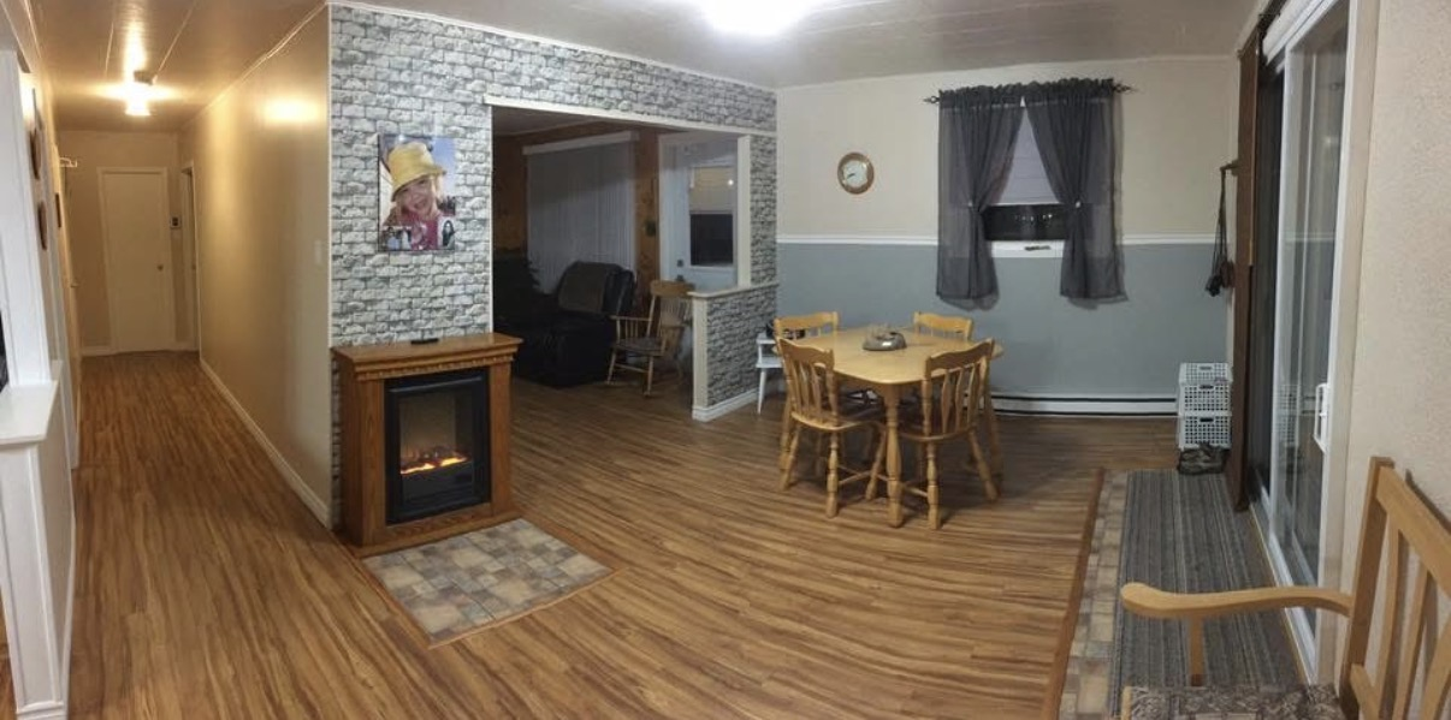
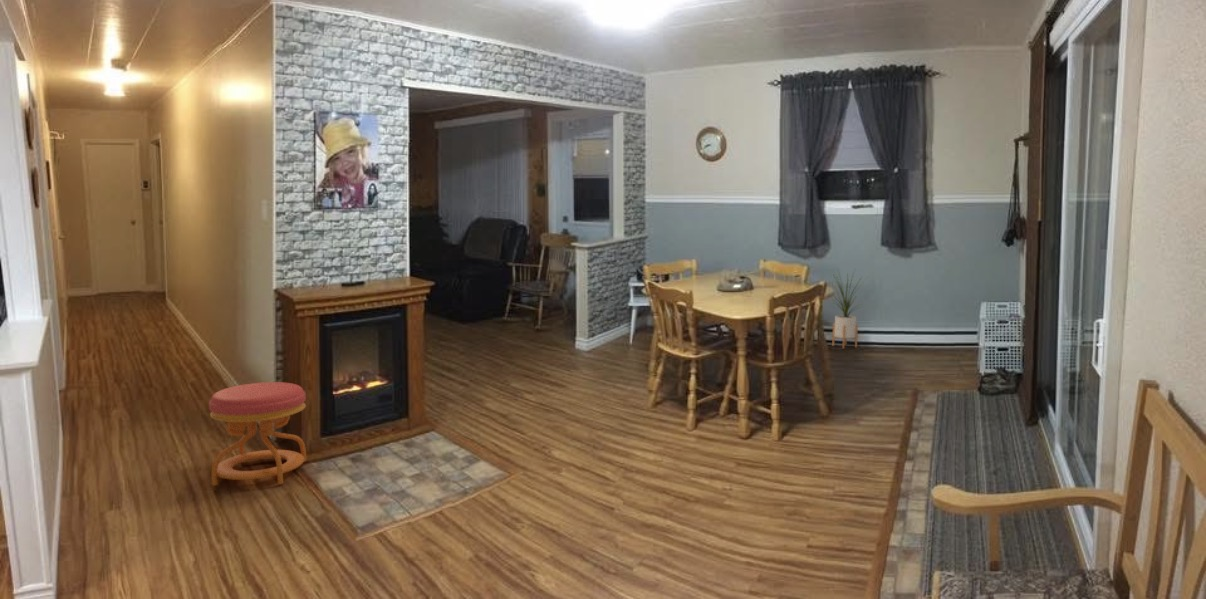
+ stool (260, 430)
+ house plant (846, 307)
